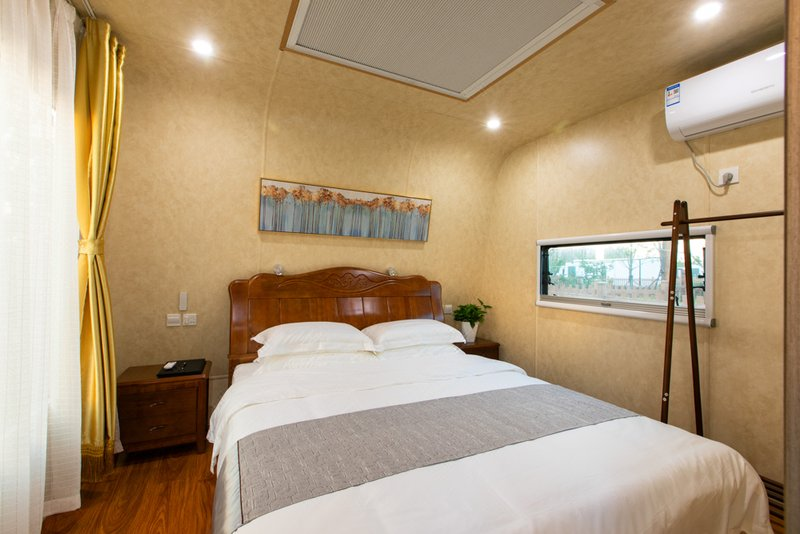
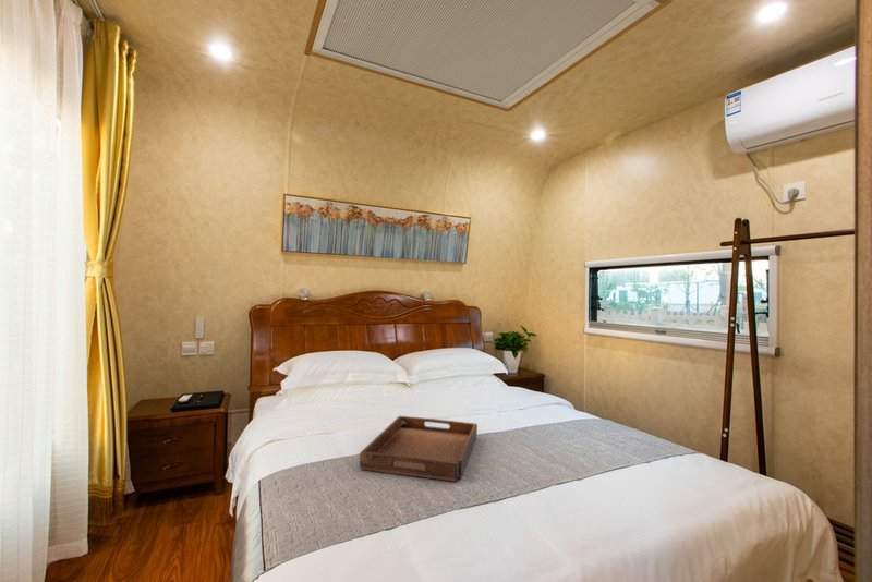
+ serving tray (424, 444)
